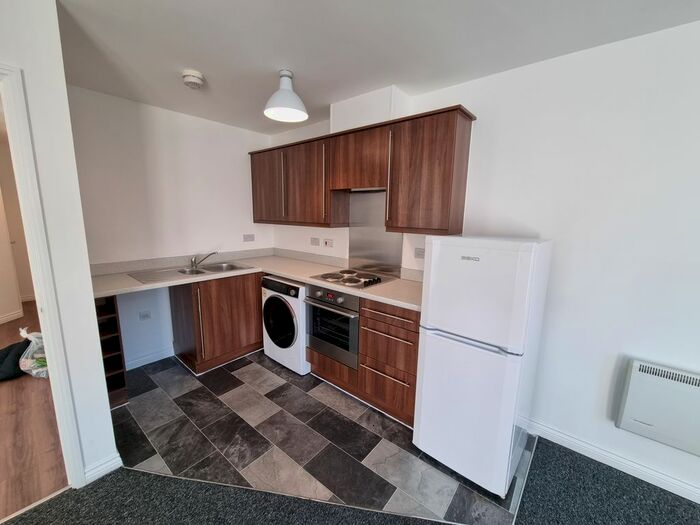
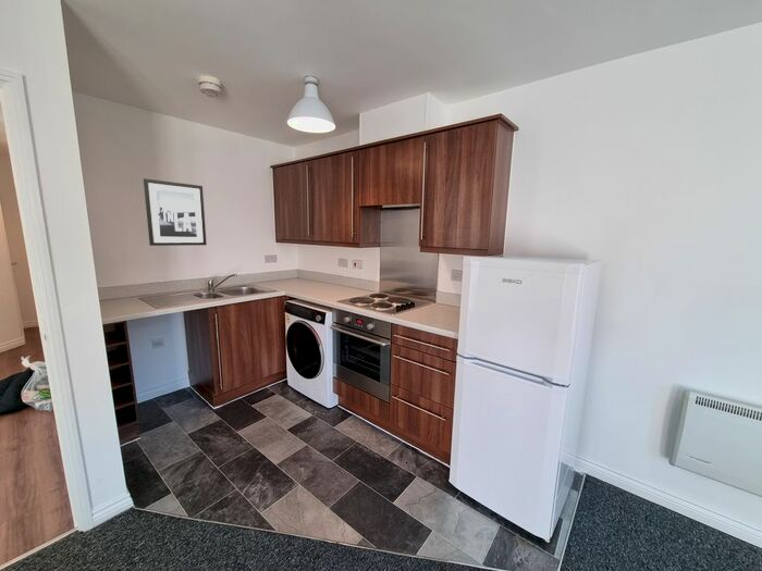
+ wall art (176, 214)
